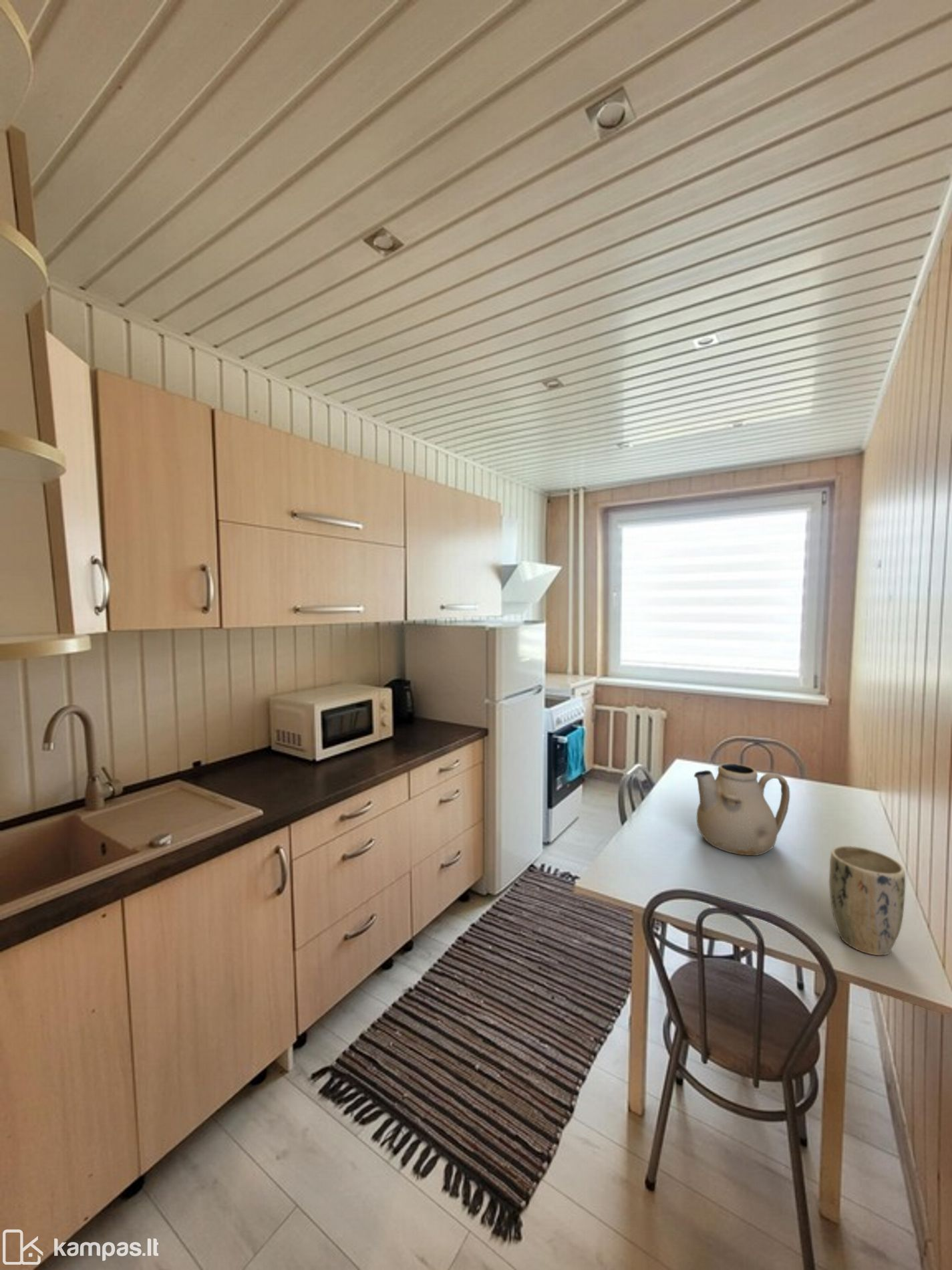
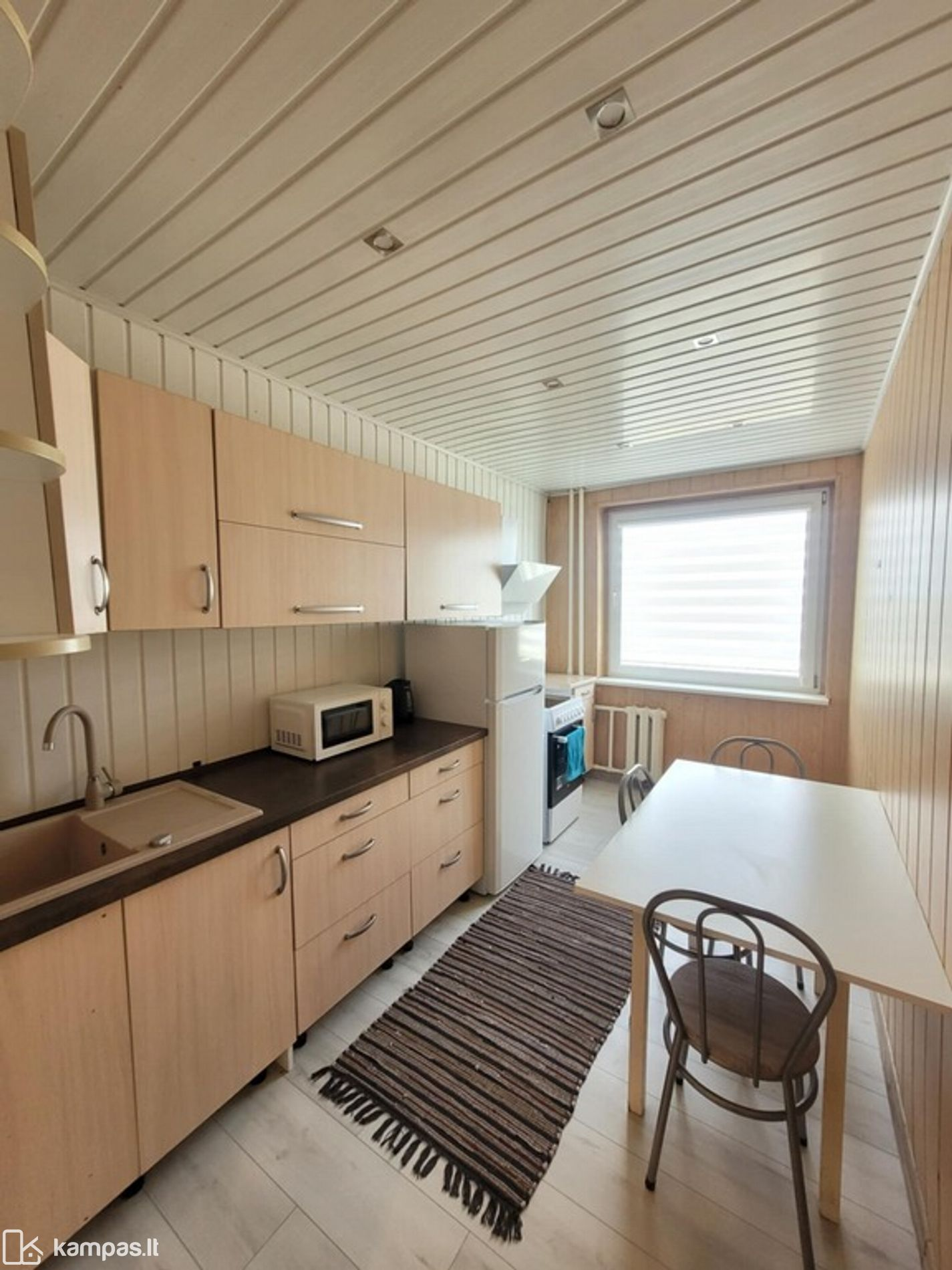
- teapot (738, 803)
- plant pot (864, 900)
